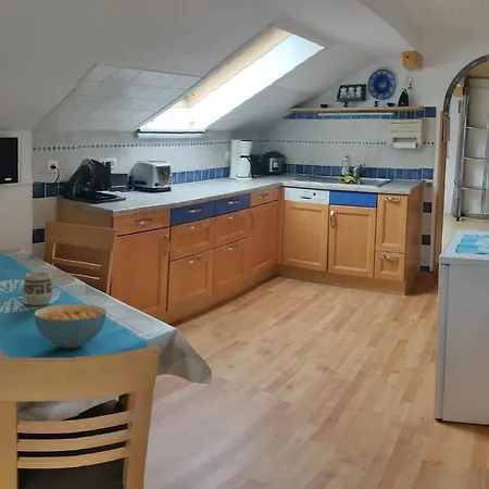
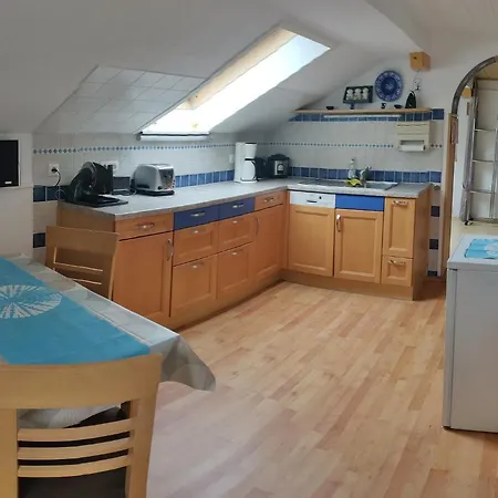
- cereal bowl (71, 328)
- cup (38, 288)
